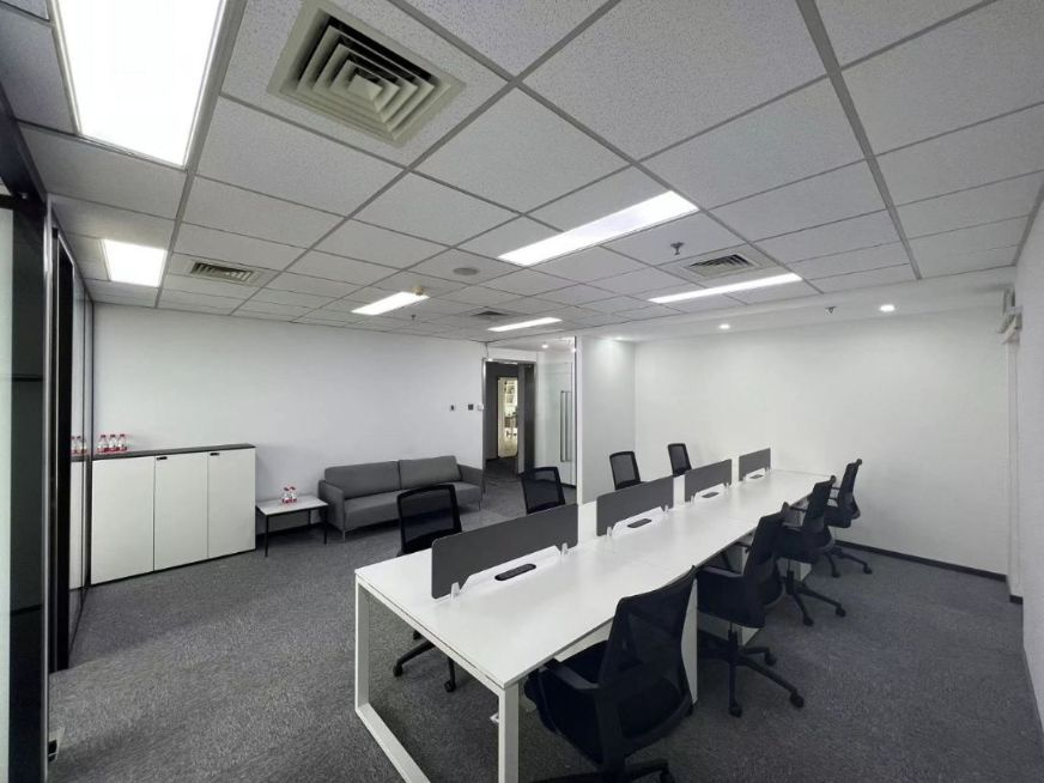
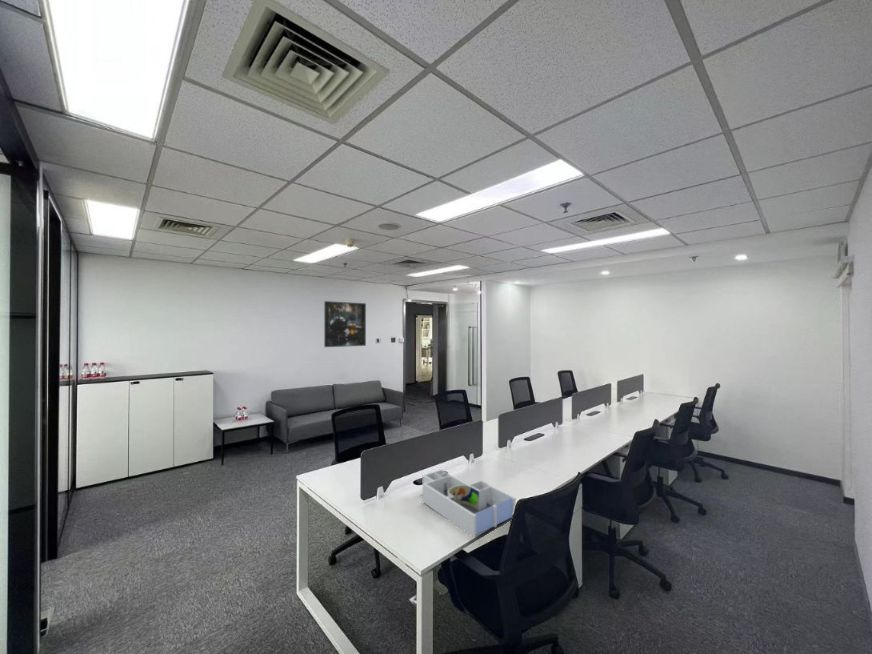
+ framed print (345, 324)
+ desk organizer (461, 496)
